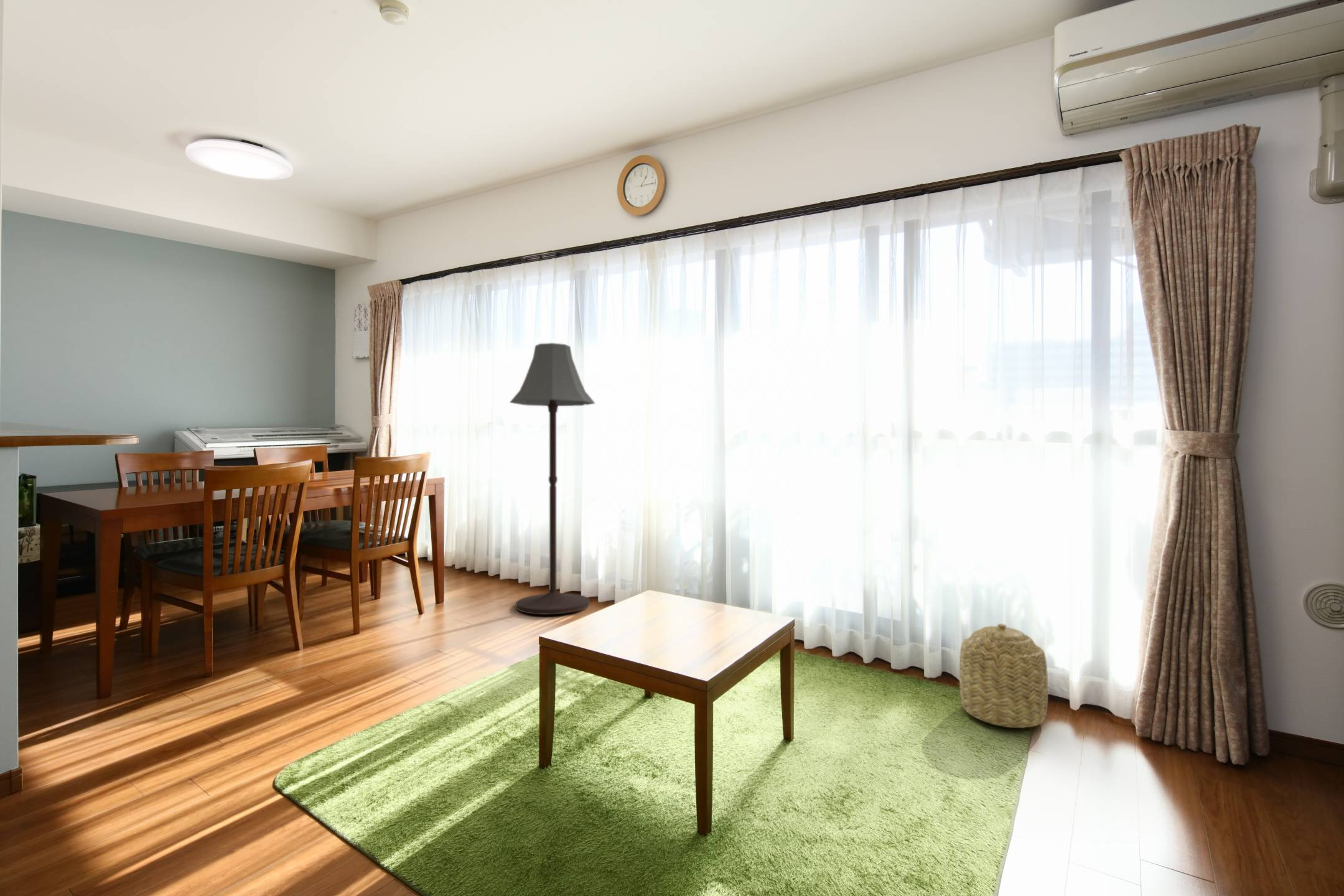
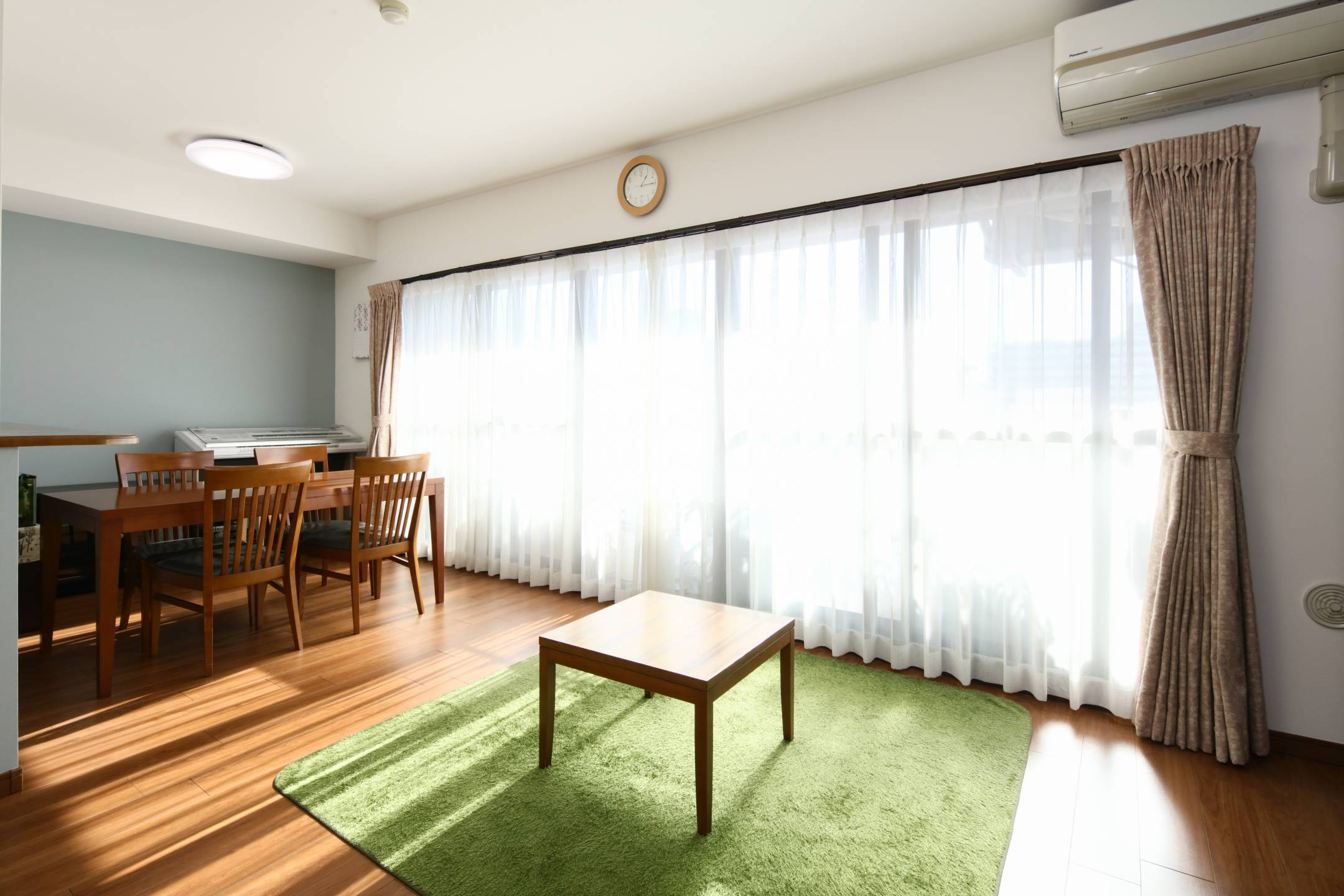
- floor lamp (553, 475)
- basket (1002, 670)
